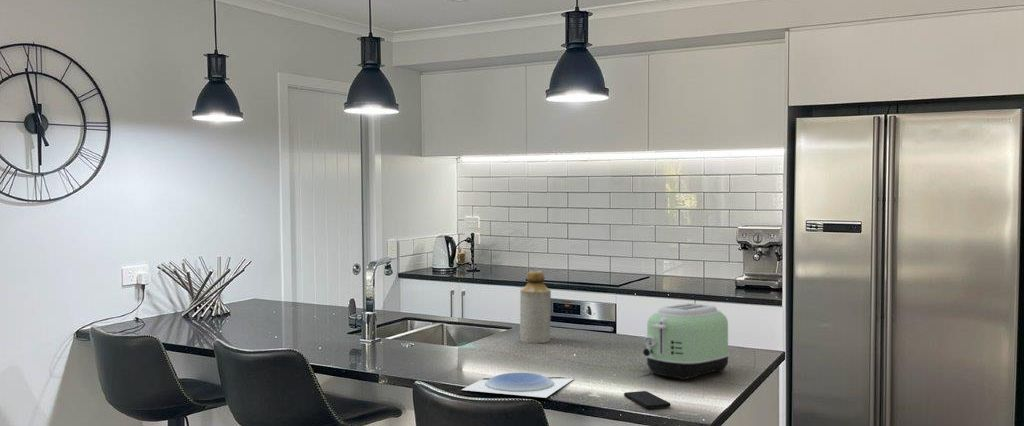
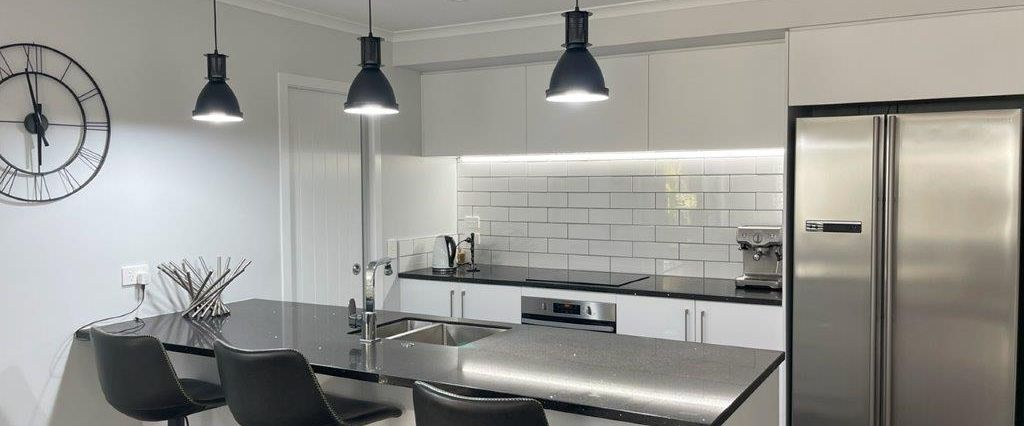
- bowl (519, 380)
- toaster (685, 339)
- bottle (535, 305)
- smartphone (646, 399)
